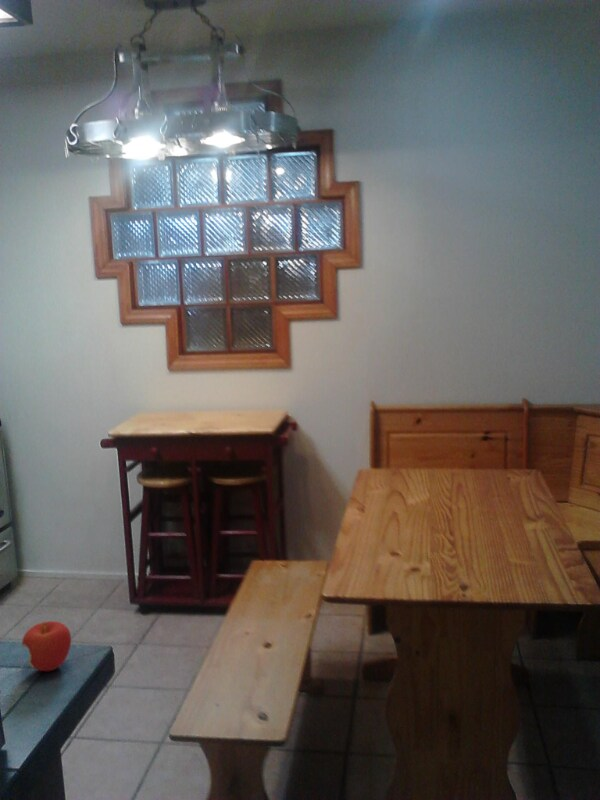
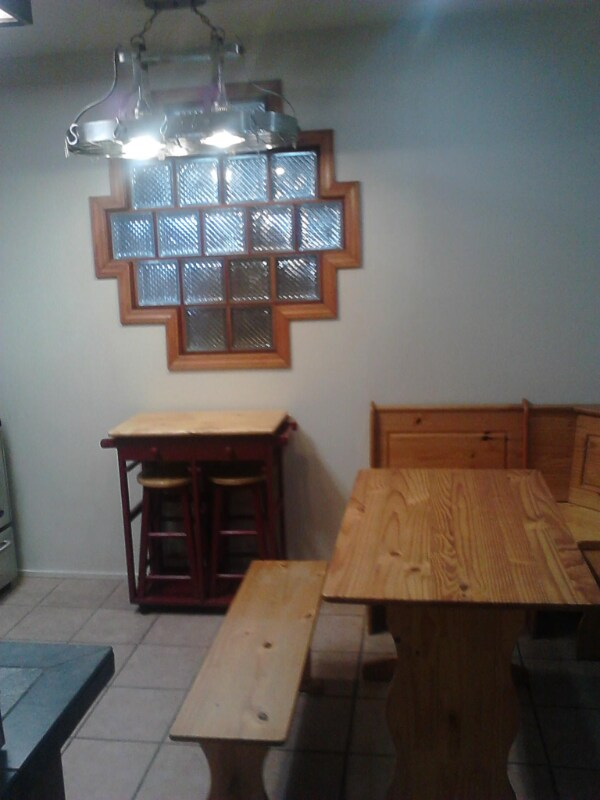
- apple (47, 645)
